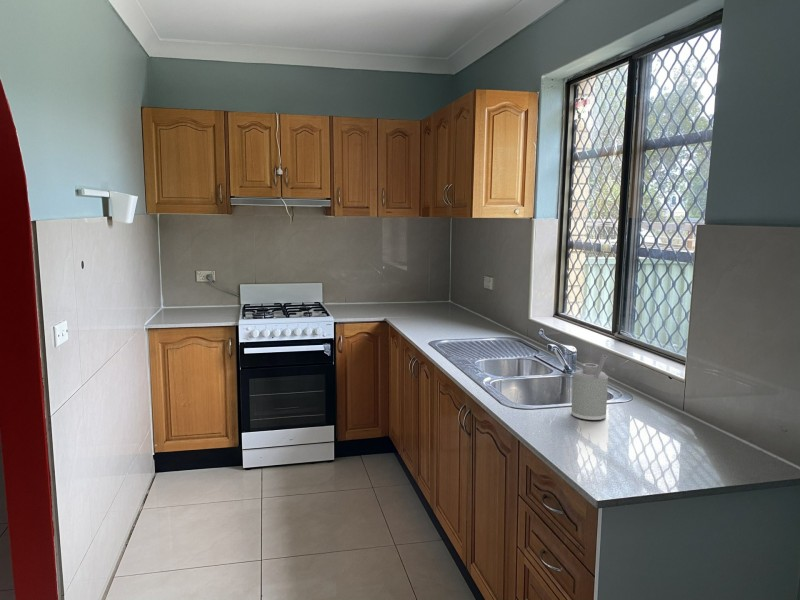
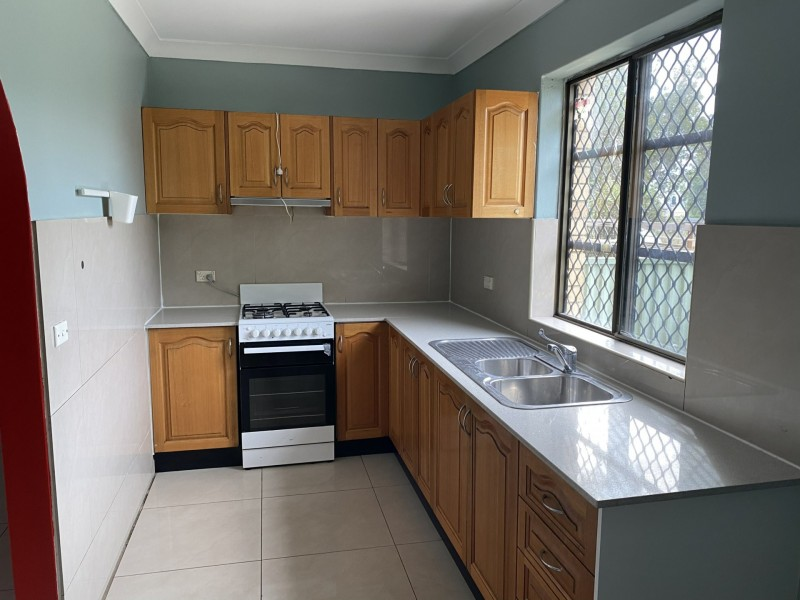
- soap dispenser (593, 384)
